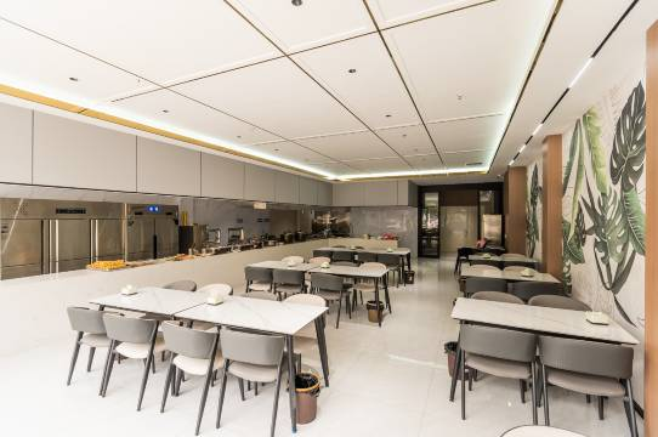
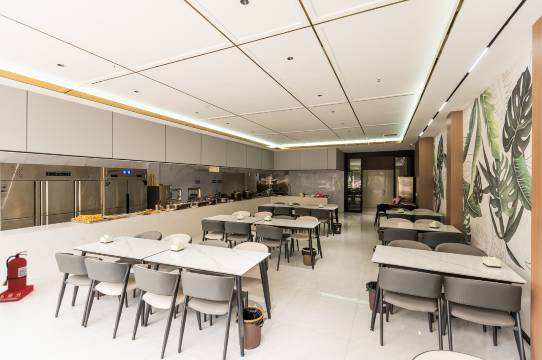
+ fire extinguisher (15, 274)
